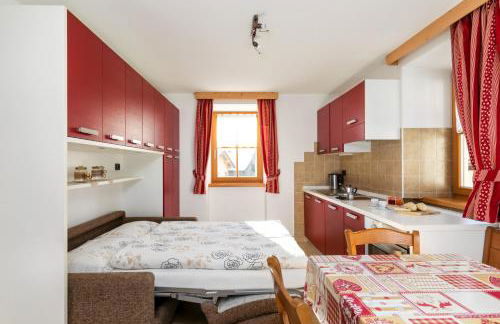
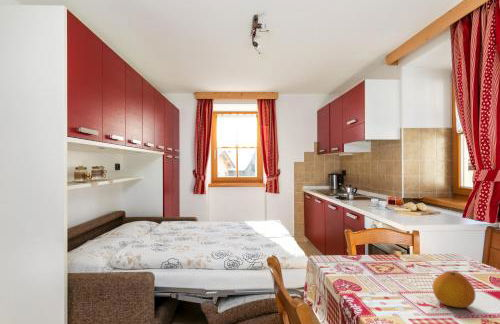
+ fruit (453, 288)
